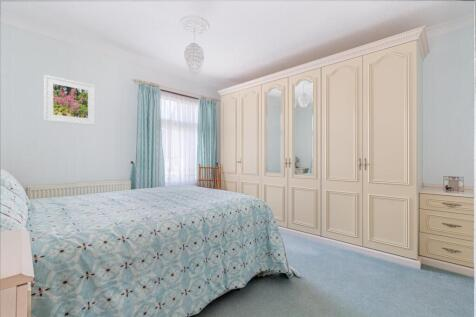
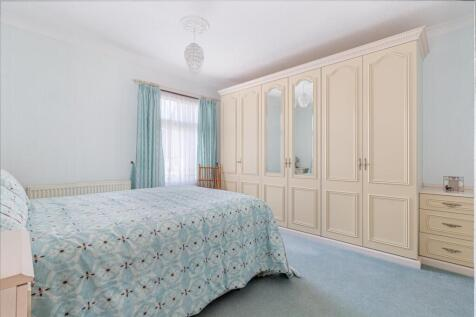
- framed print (71, 101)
